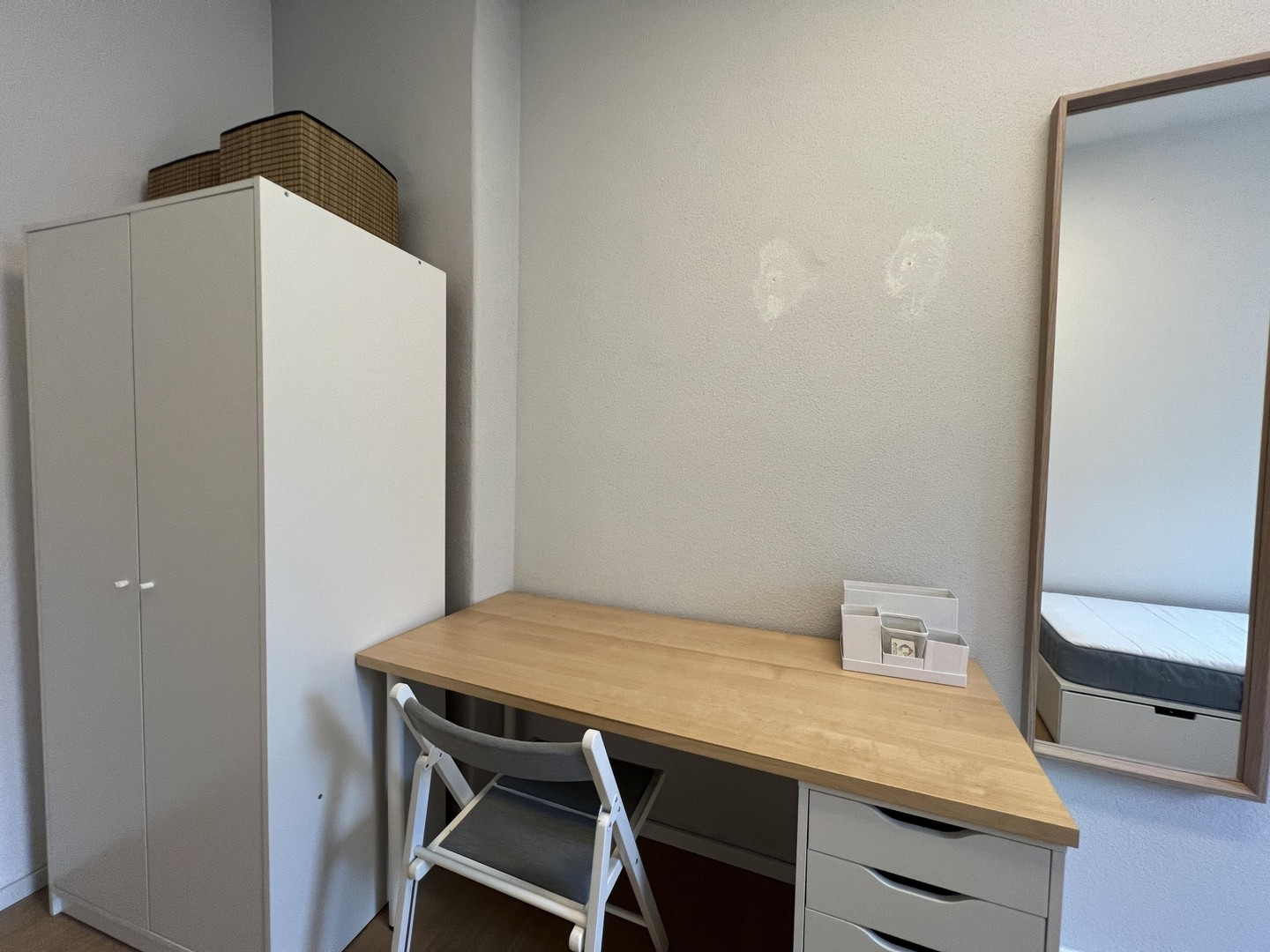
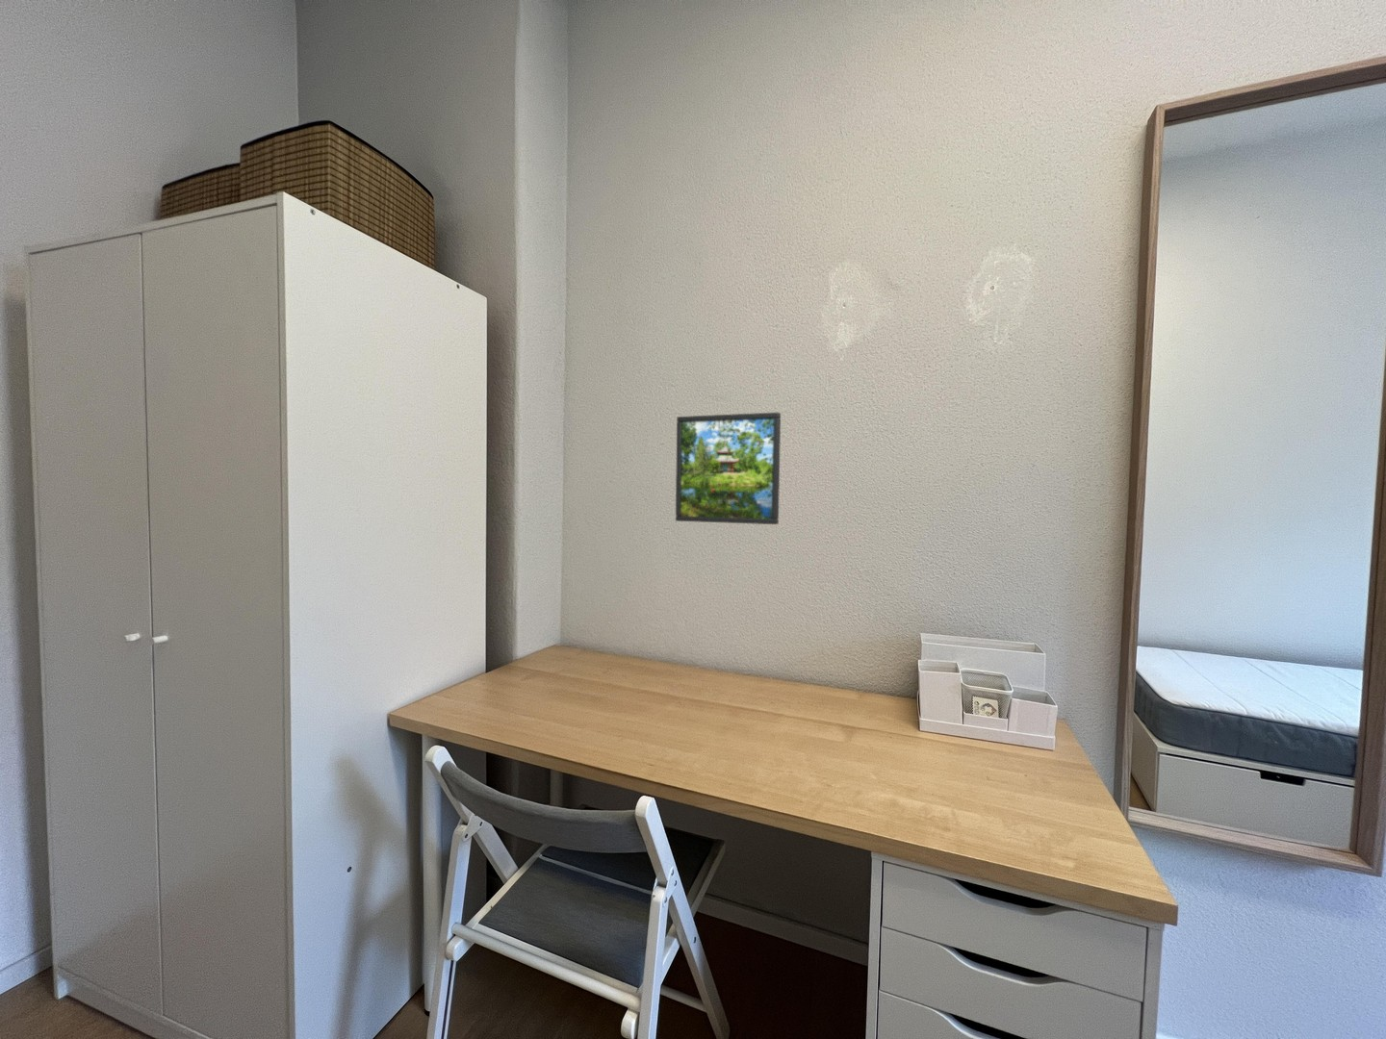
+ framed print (726, 468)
